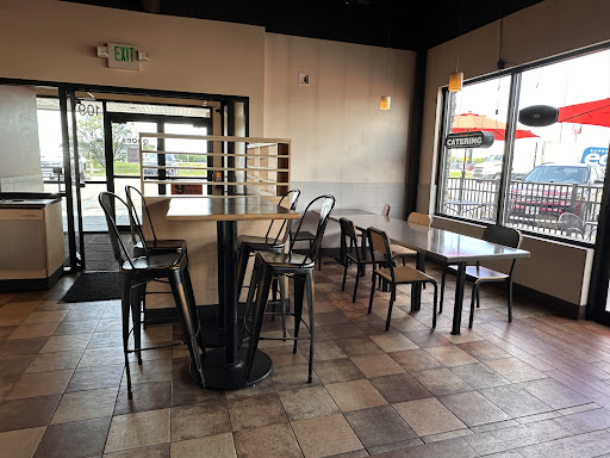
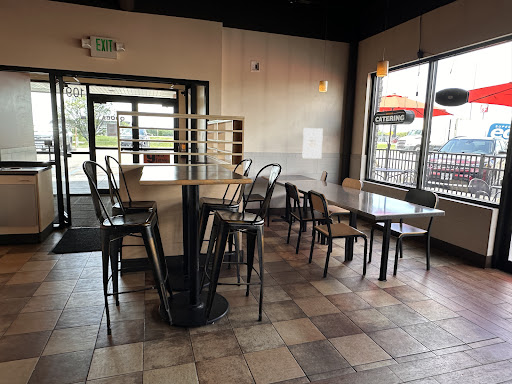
+ wall art (312, 143)
